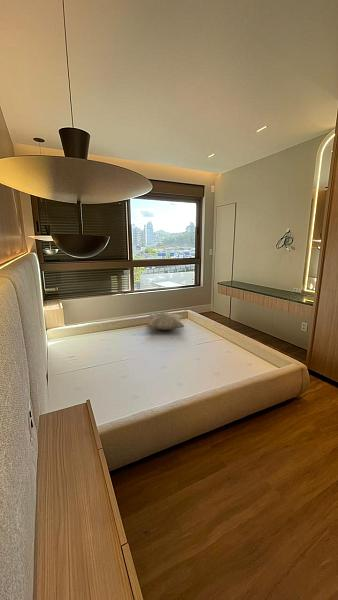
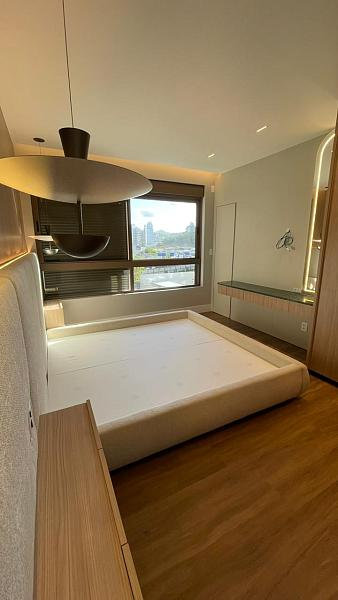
- decorative pillow (165, 320)
